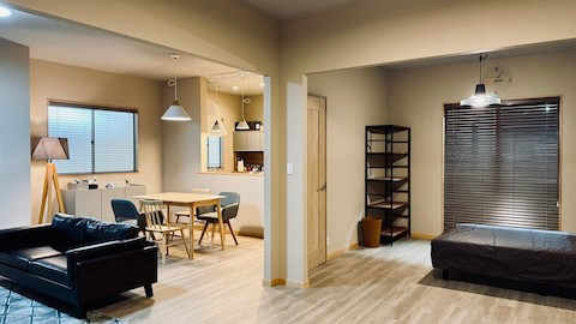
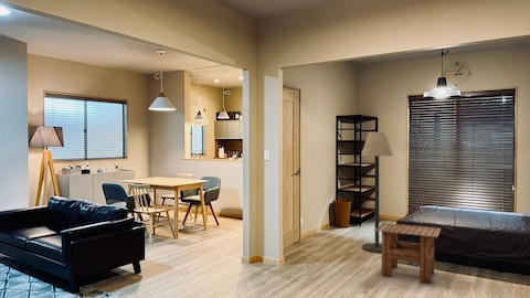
+ floor lamp (377, 190)
+ side table (407, 252)
